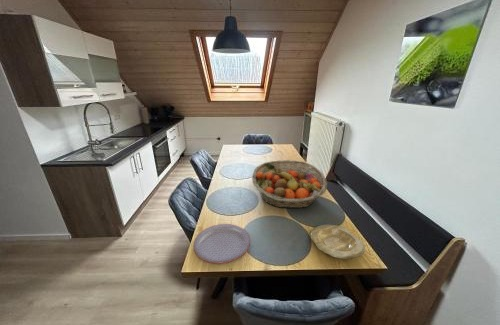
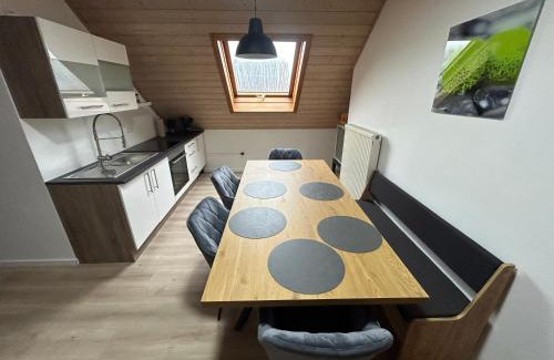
- plate (335, 241)
- plate (222, 242)
- fruit basket (288, 183)
